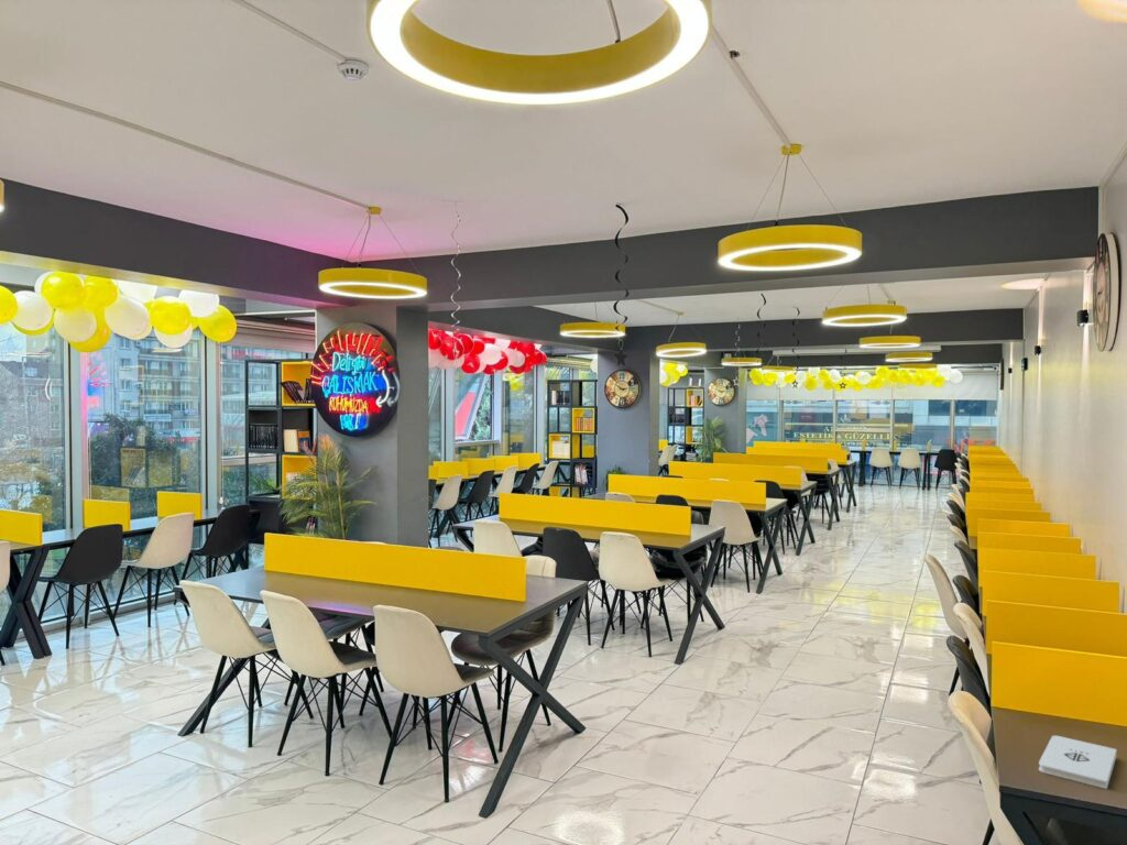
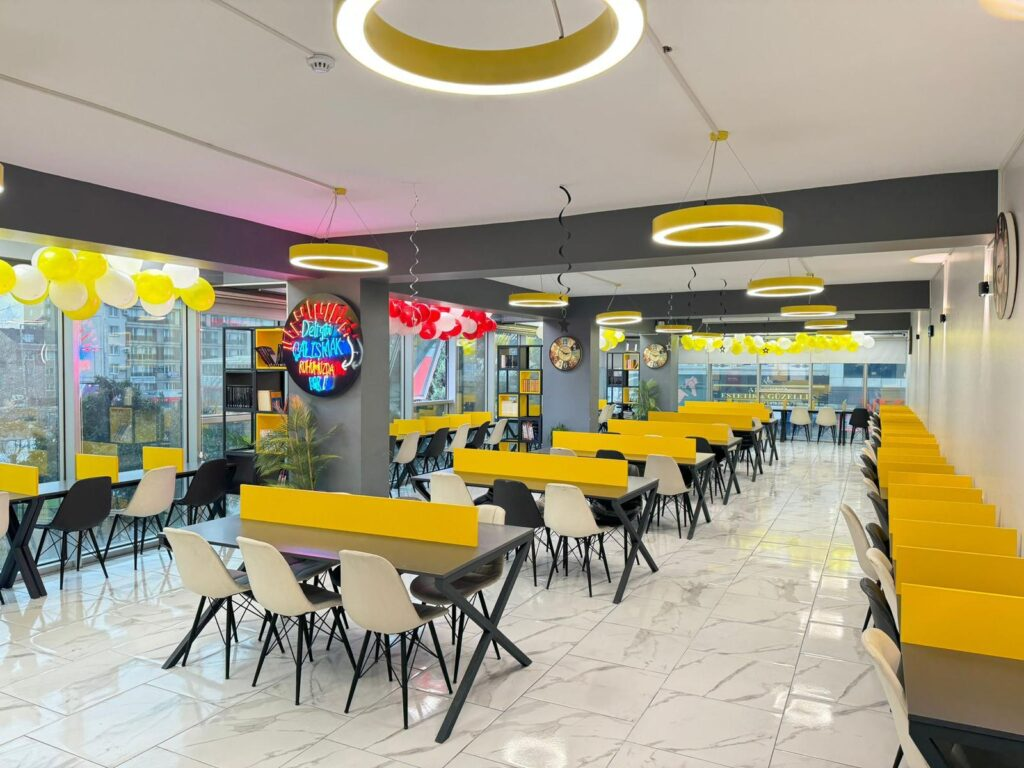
- notepad (1077, 759)
